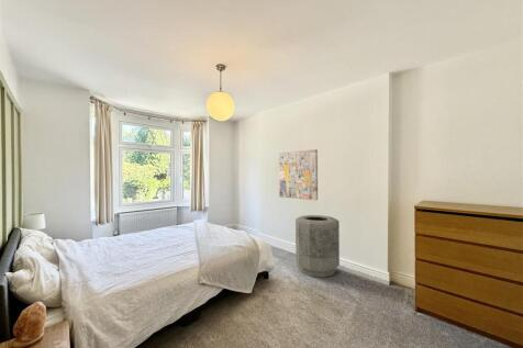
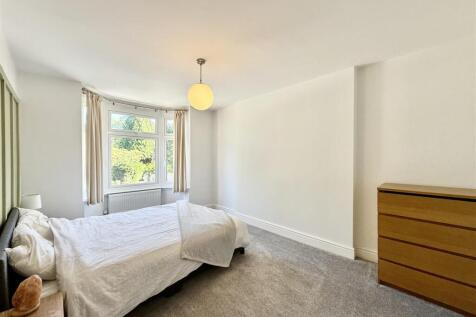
- trash can (316, 243)
- wall art (297, 175)
